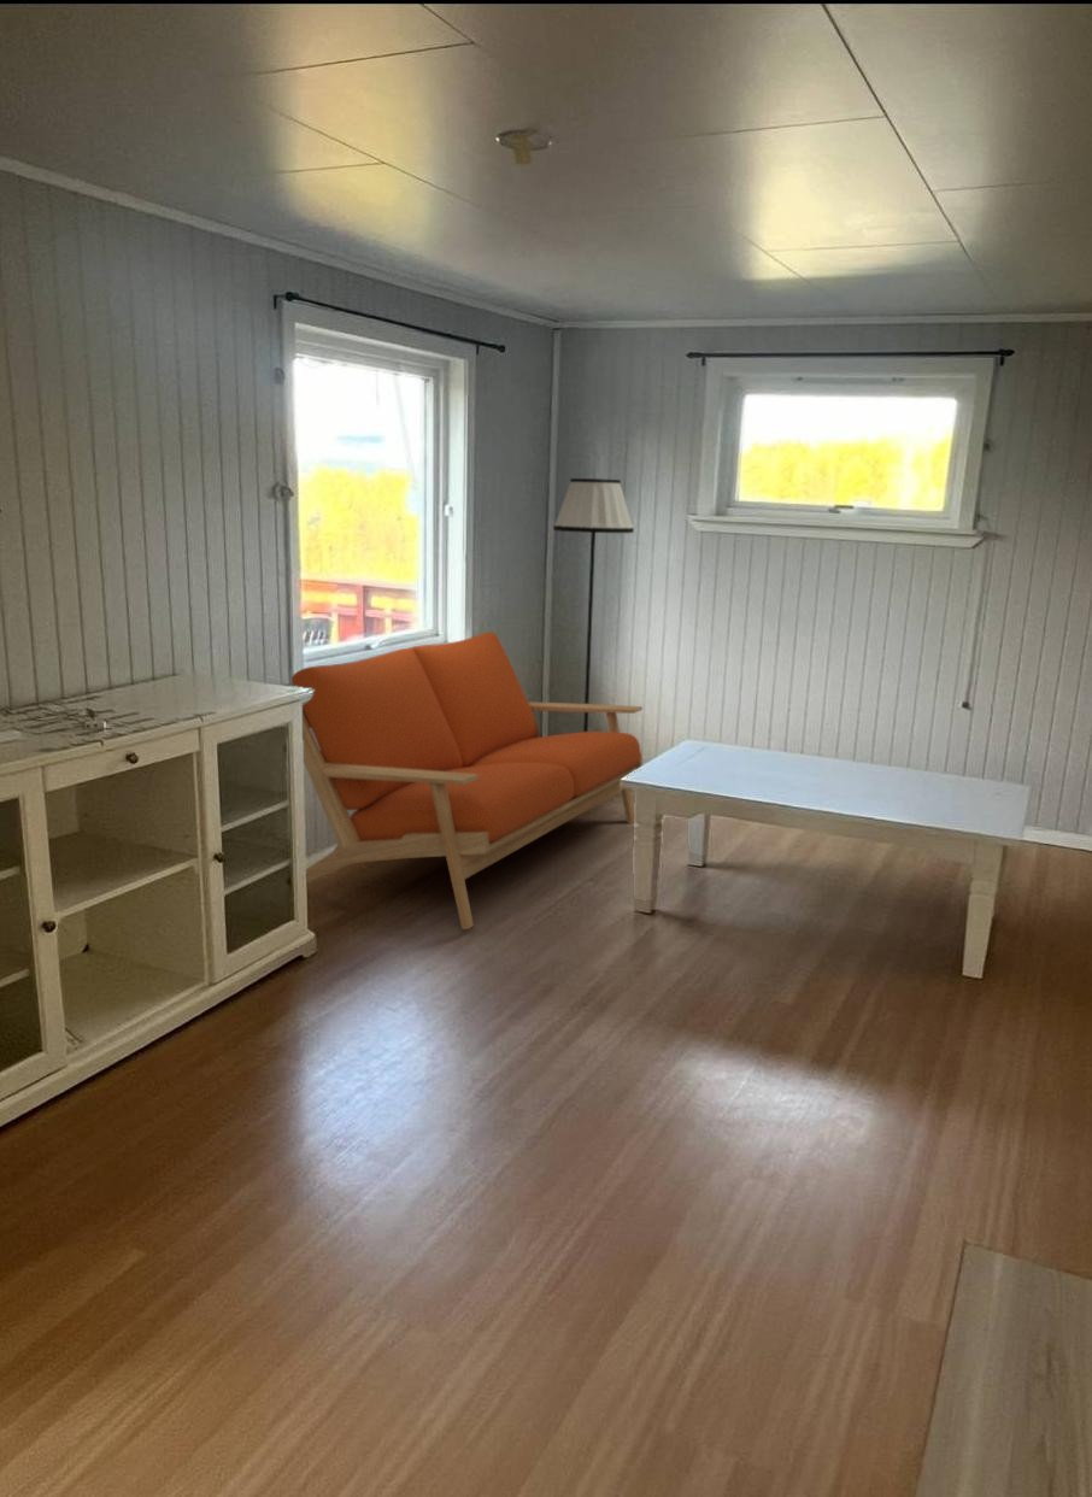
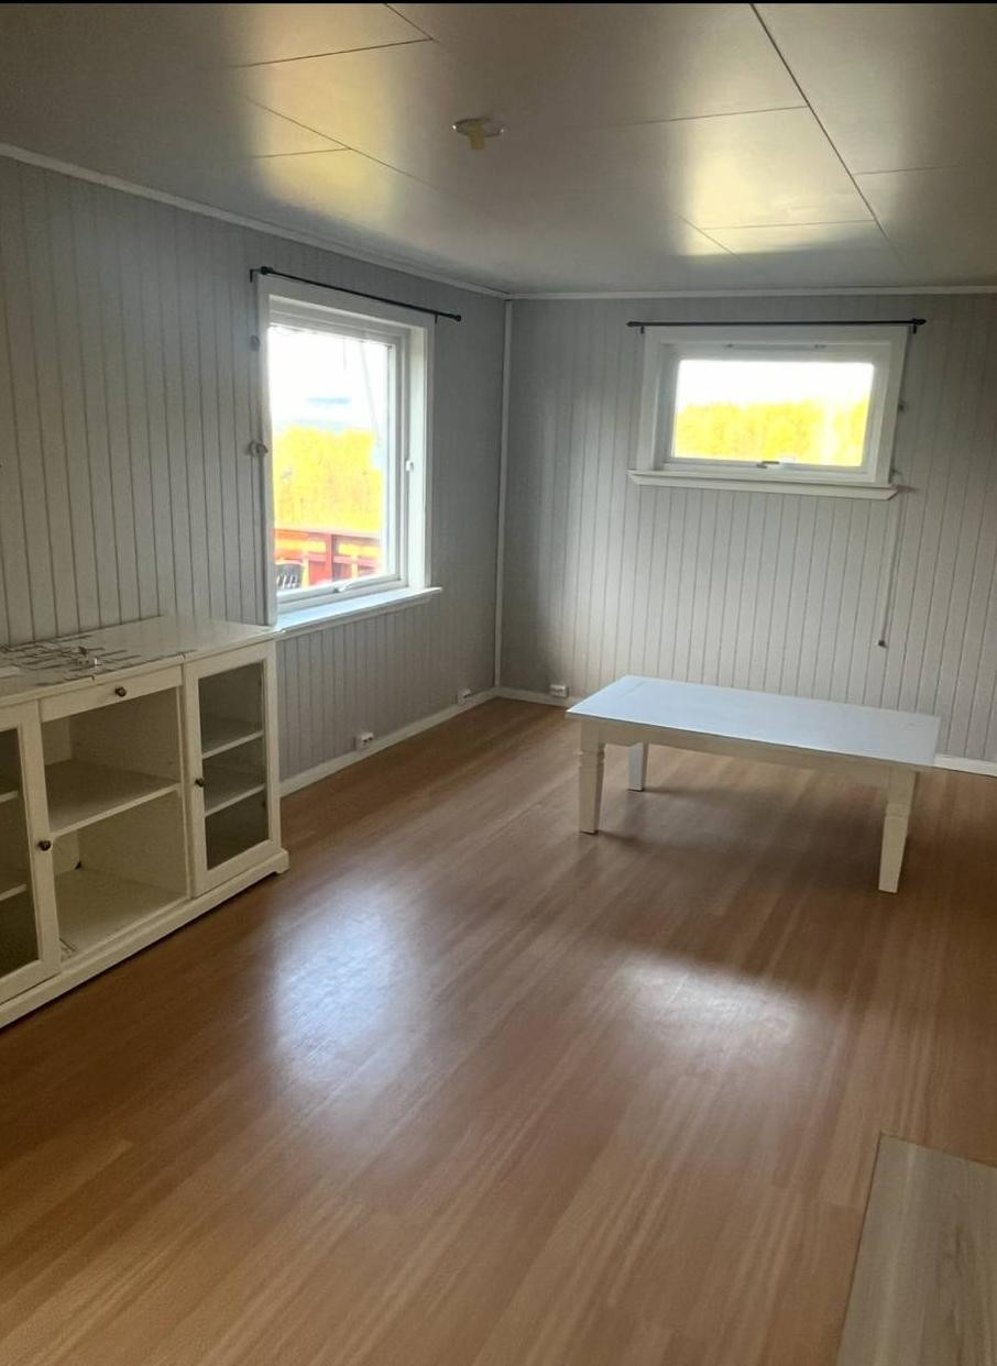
- sofa (482, 755)
- floor lamp (589, 634)
